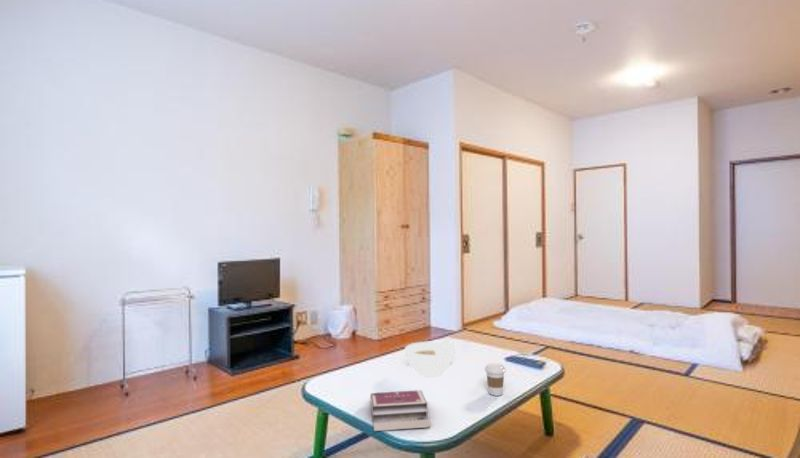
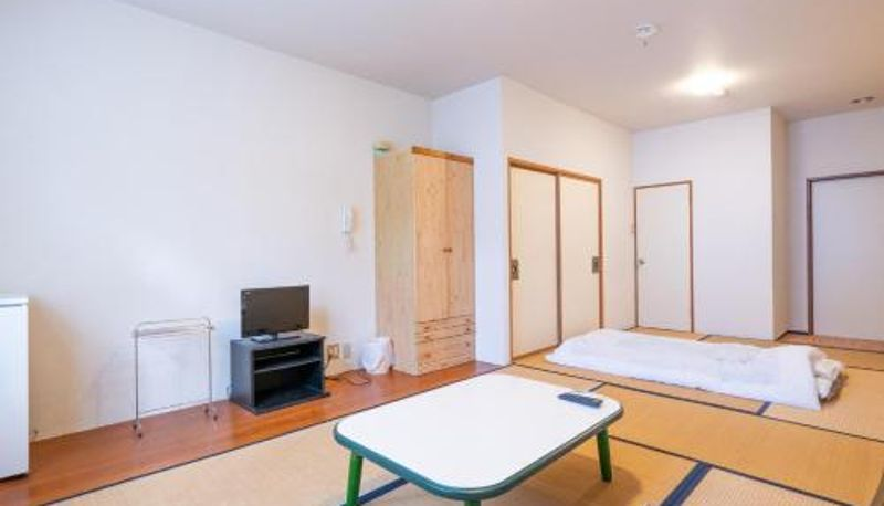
- decorative bowl (430, 356)
- book (398, 406)
- coffee cup (495, 379)
